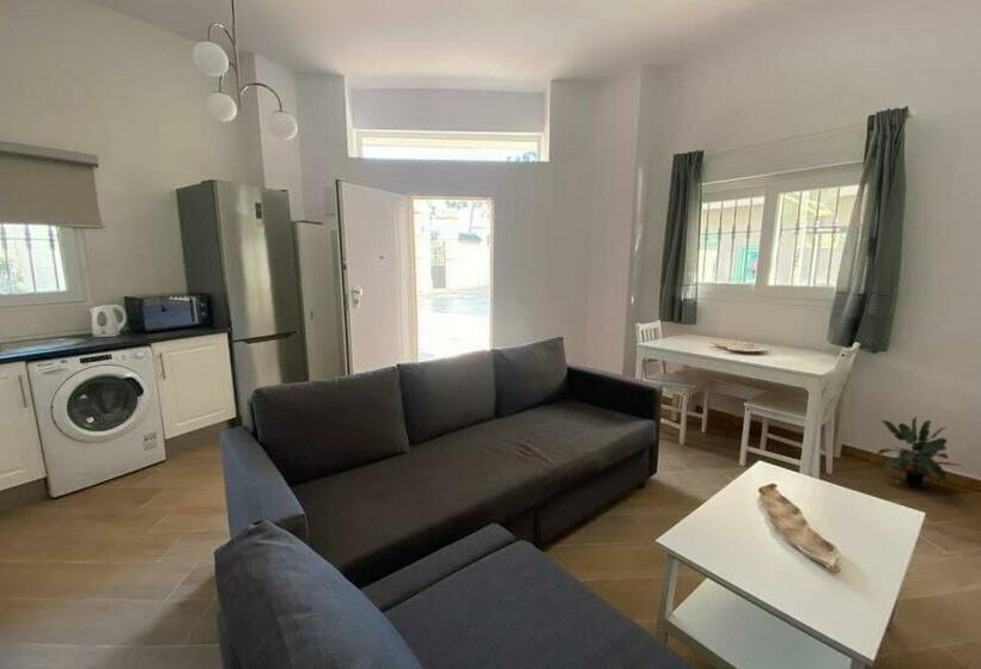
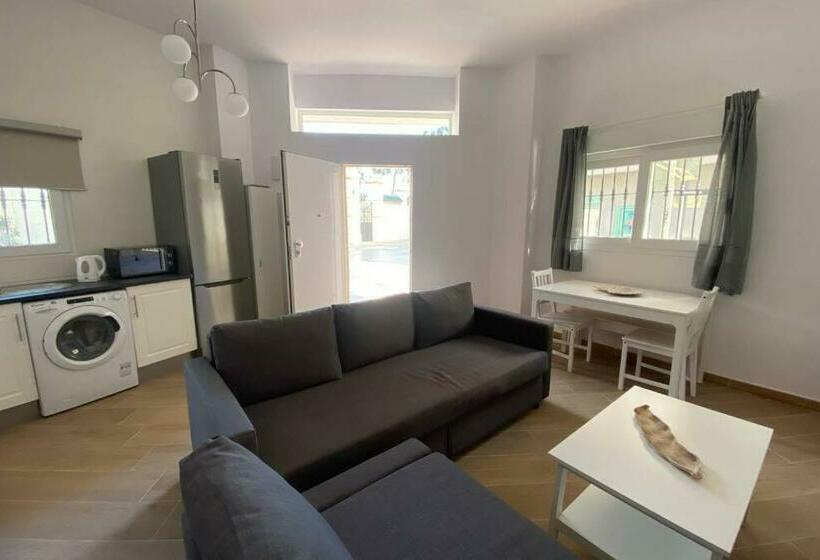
- potted plant (916, 453)
